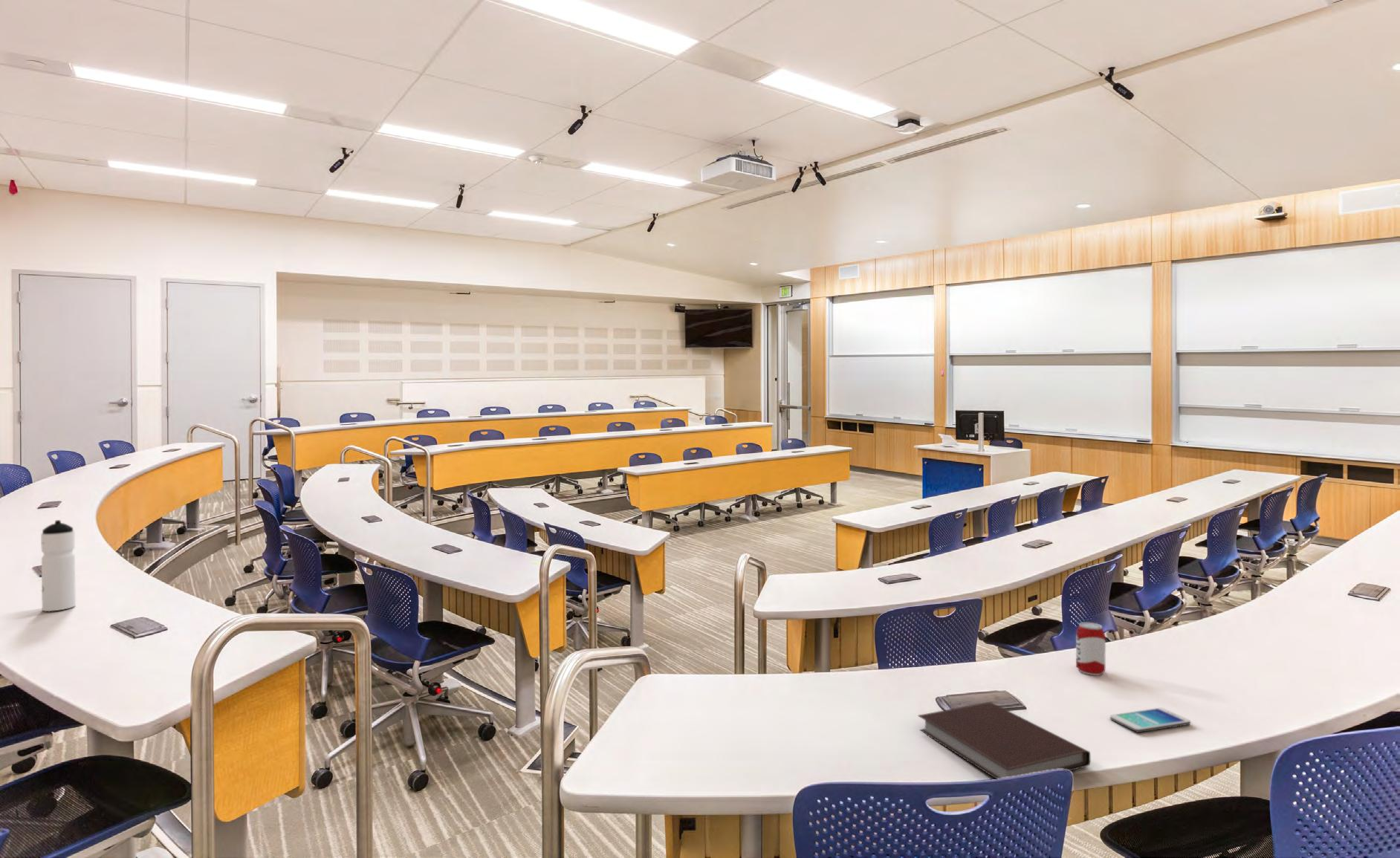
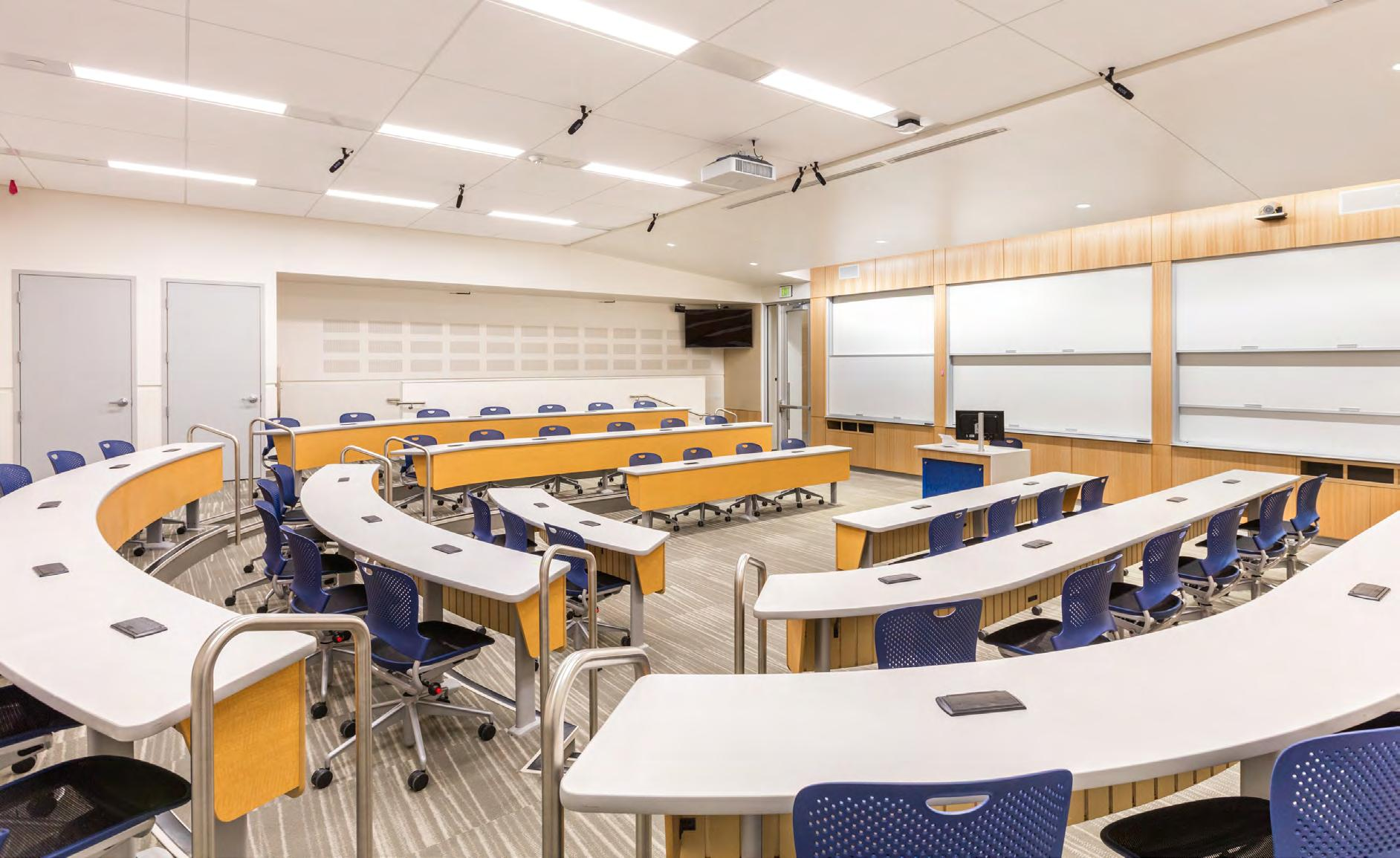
- water bottle (58, 564)
- smartphone (1150, 719)
- beverage can (1090, 648)
- notebook (999, 739)
